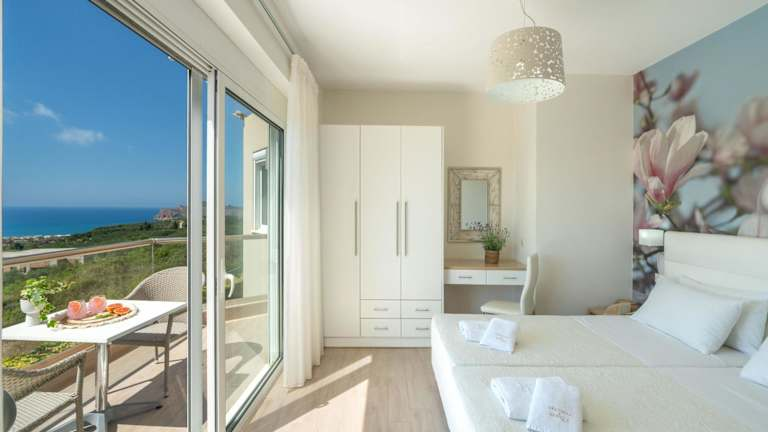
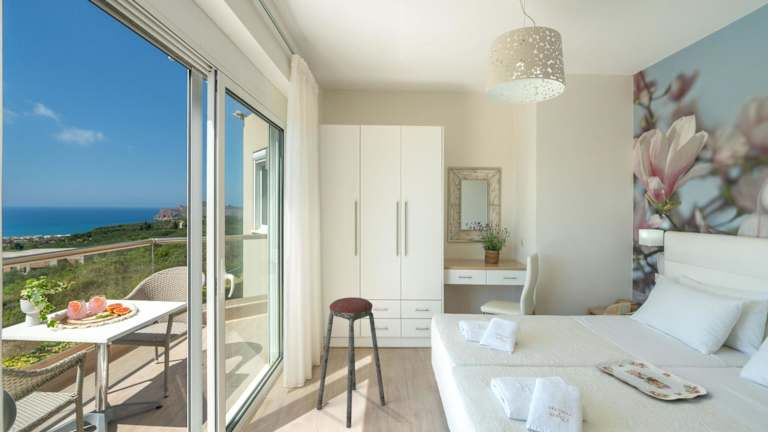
+ music stool (351, 353)
+ serving tray (647, 377)
